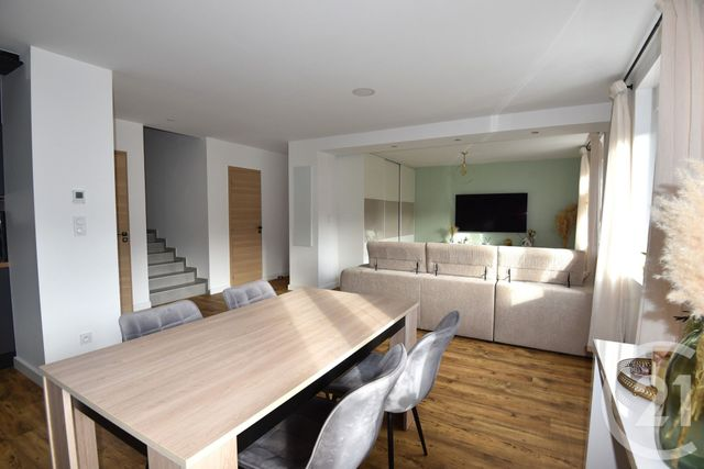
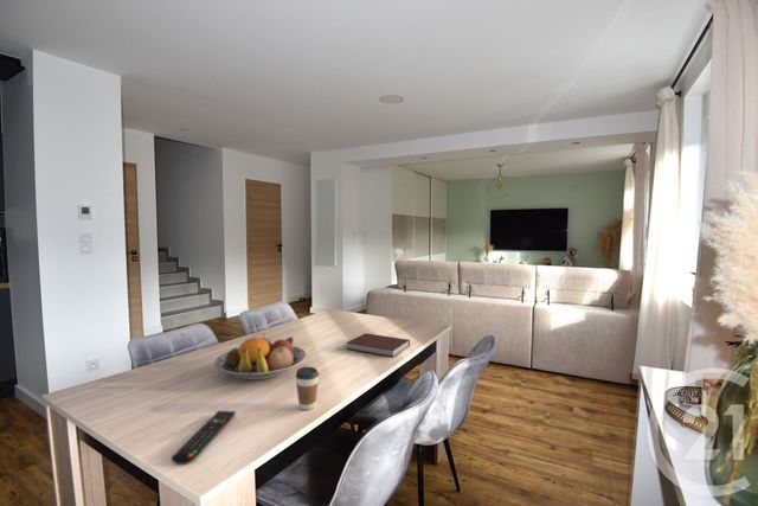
+ fruit bowl (262, 353)
+ notebook (378, 344)
+ remote control (206, 434)
+ coffee cup (307, 387)
